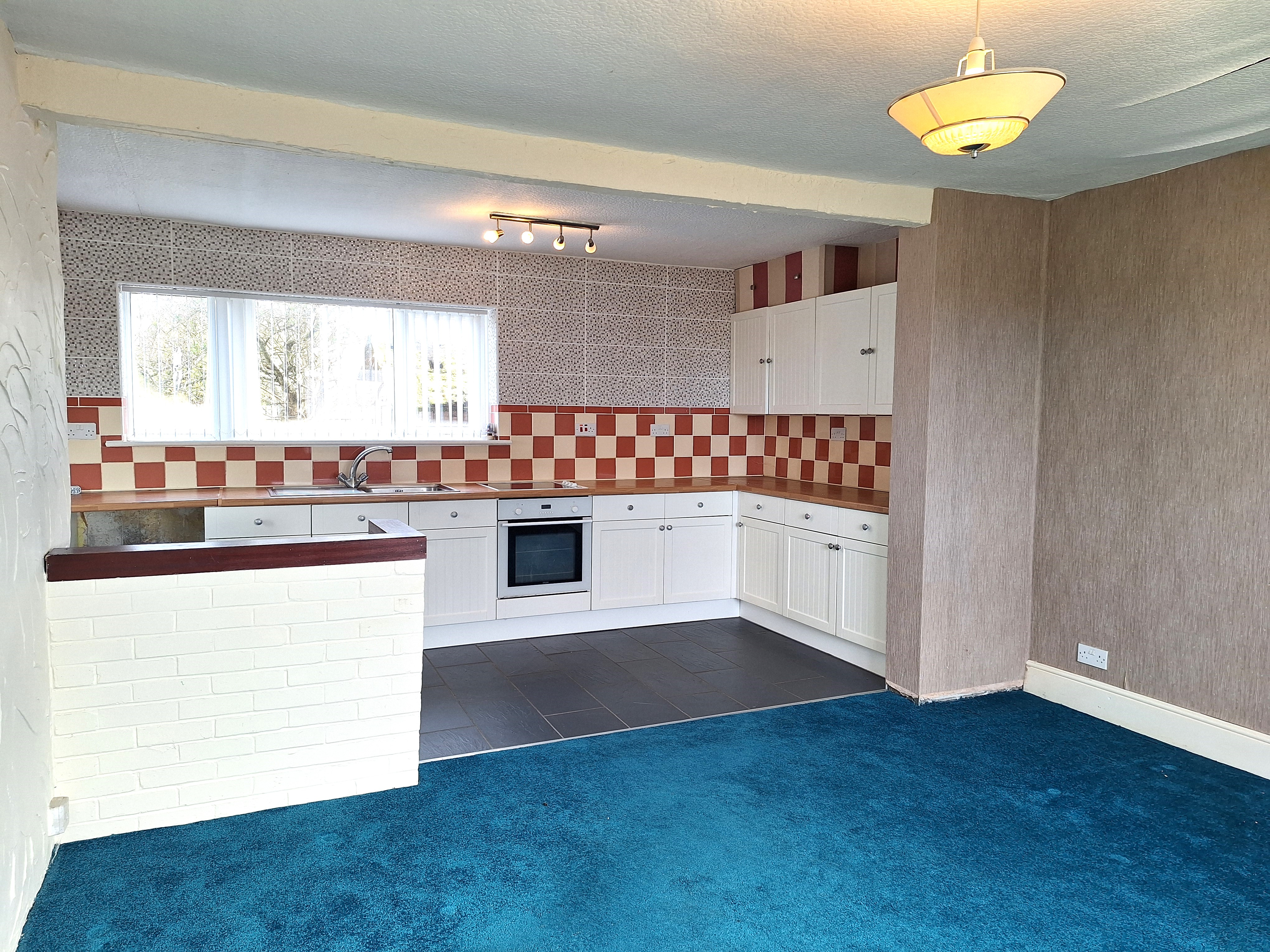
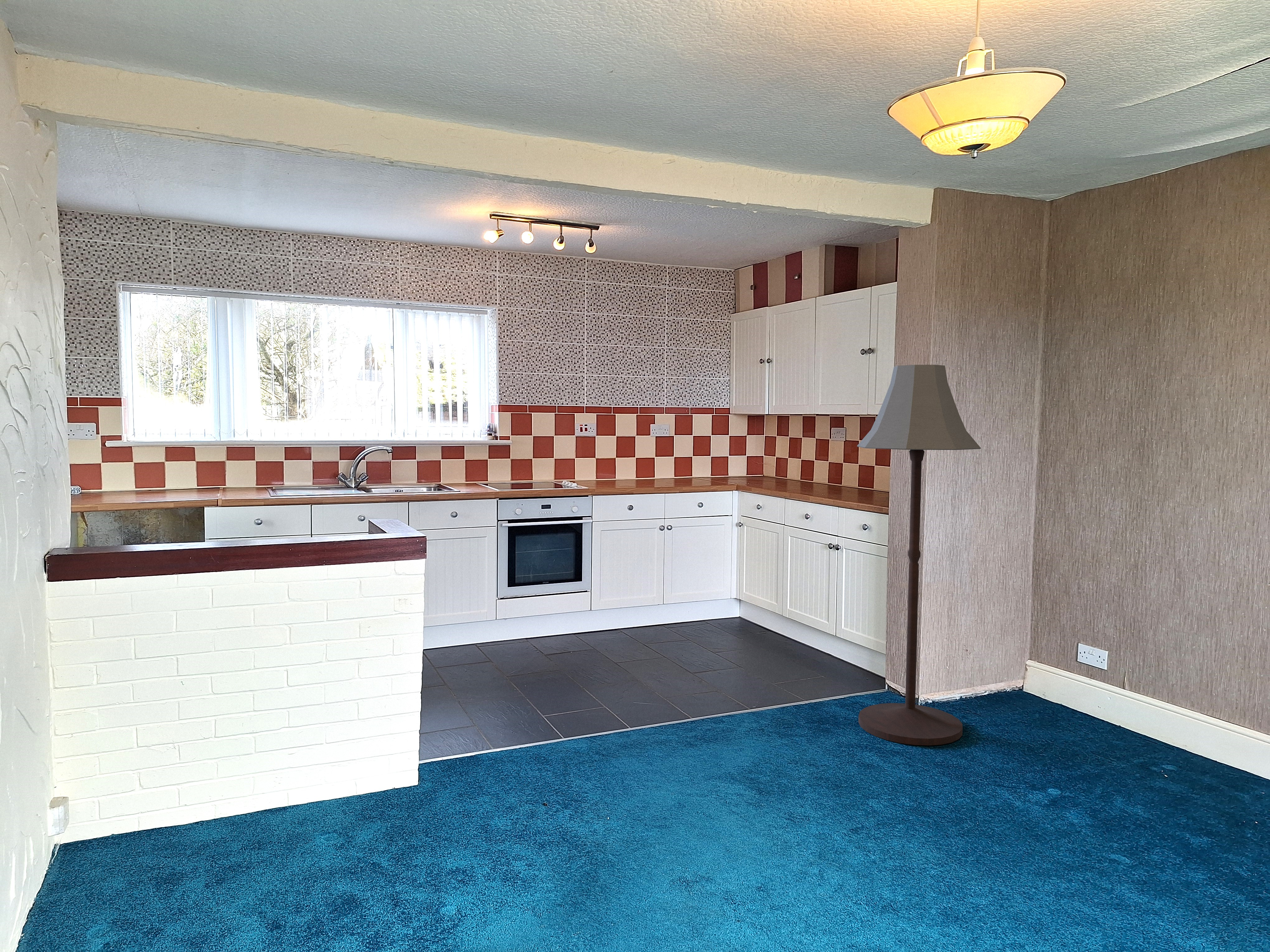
+ floor lamp (914, 549)
